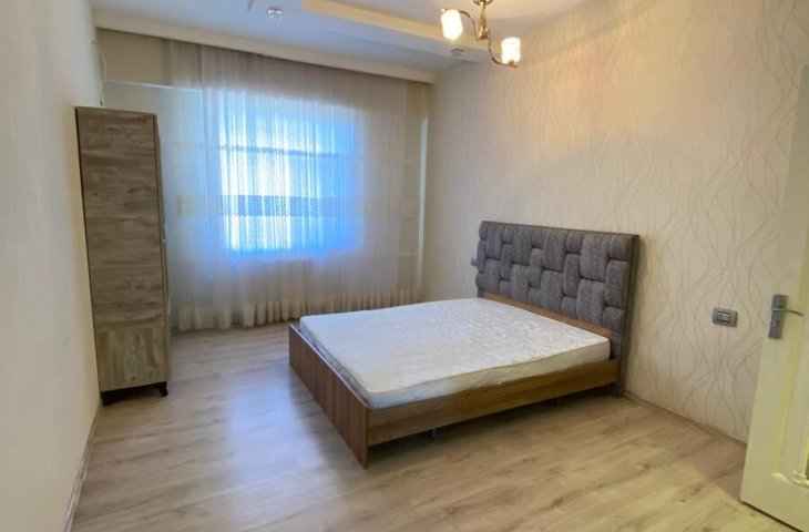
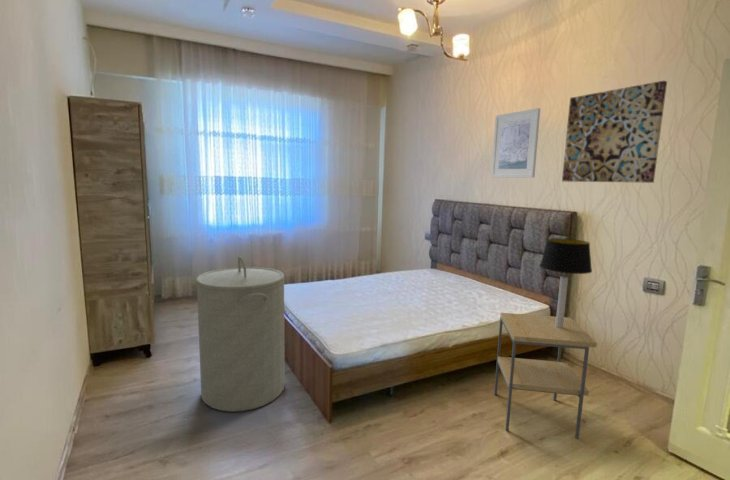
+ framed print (514, 145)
+ table lamp (563, 284)
+ side table (539, 371)
+ laundry hamper (242, 324)
+ wall art (608, 136)
